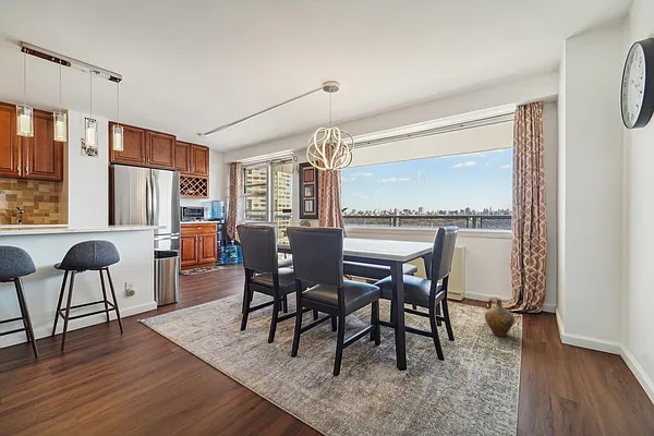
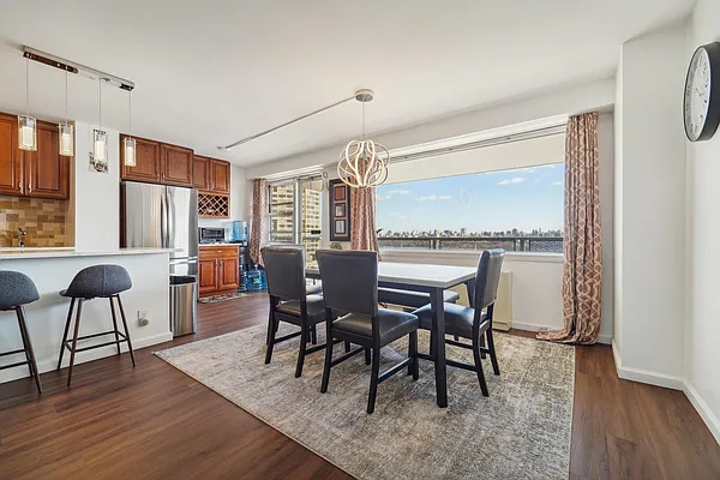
- ceramic jug (499, 316)
